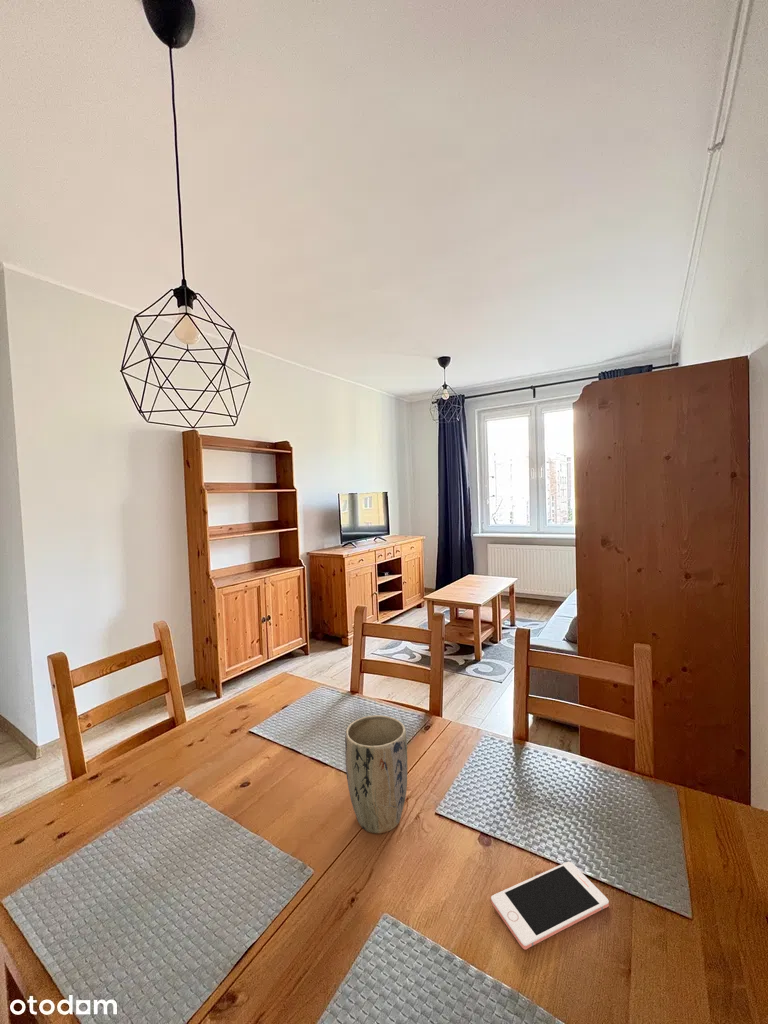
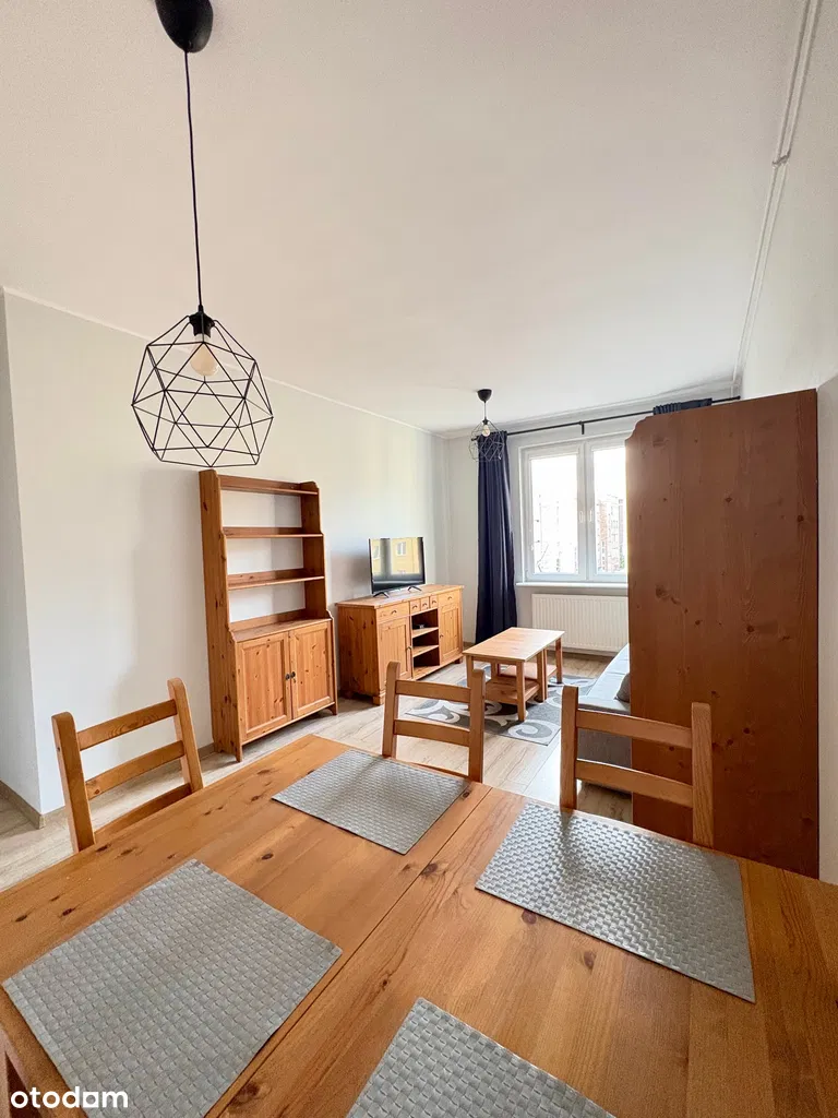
- plant pot (376, 773)
- cell phone (549, 901)
